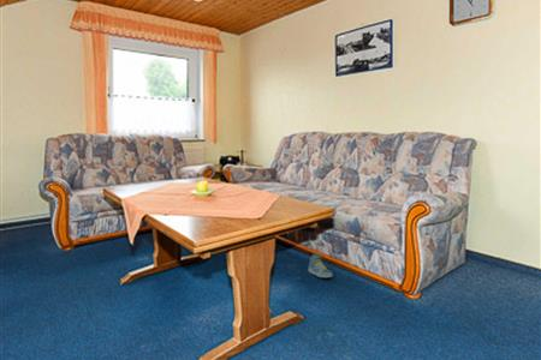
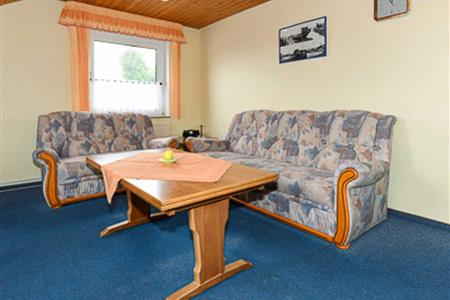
- sneaker (320, 264)
